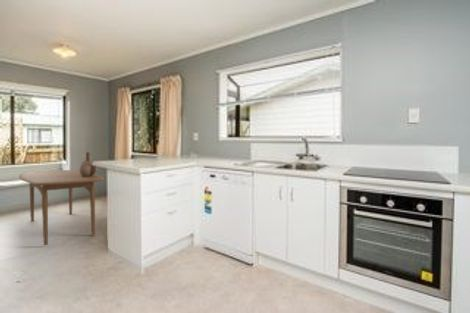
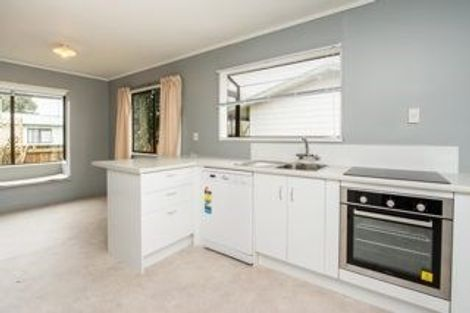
- vessel (87, 164)
- dining table (69, 201)
